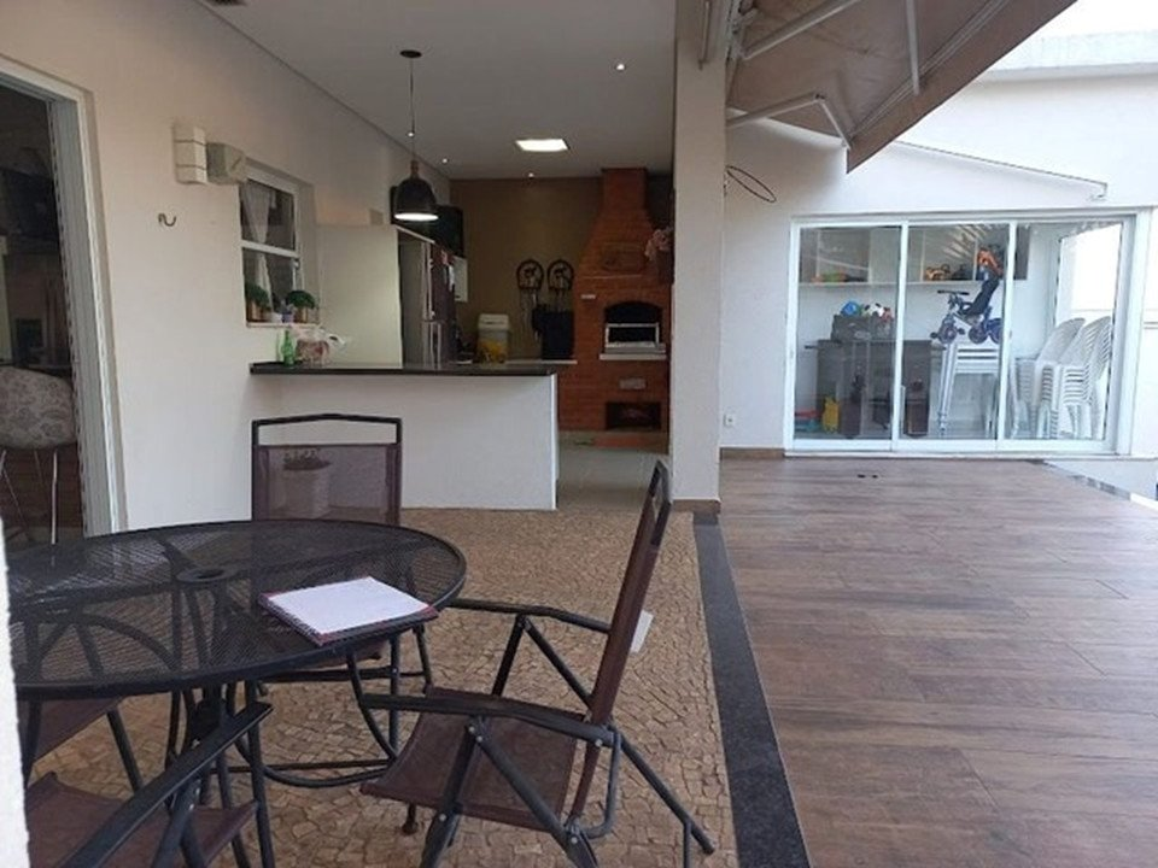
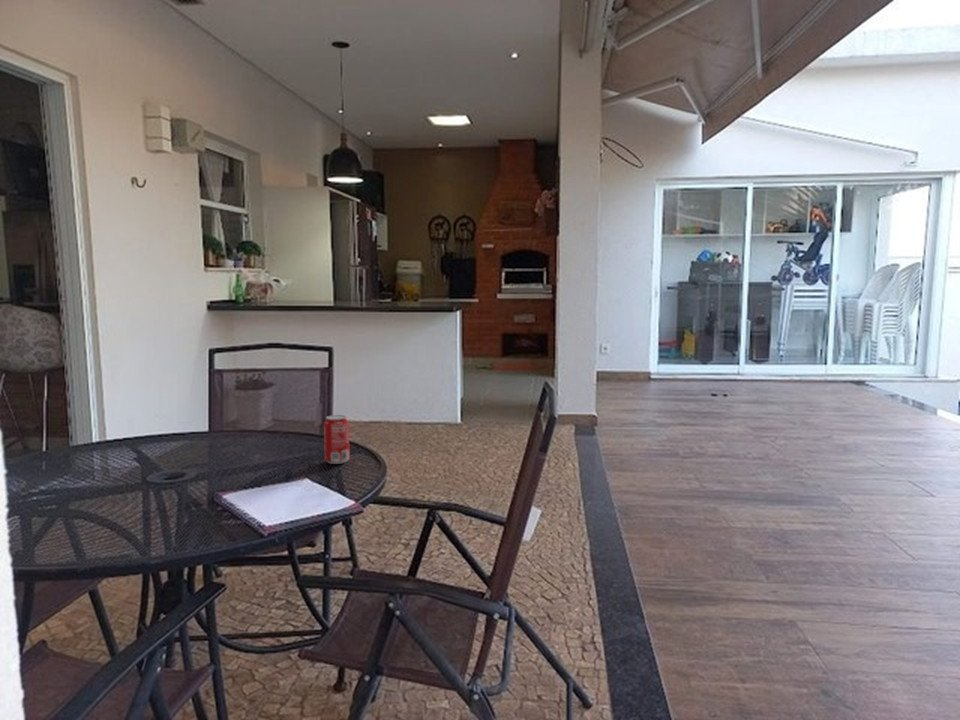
+ beverage can (336, 439)
